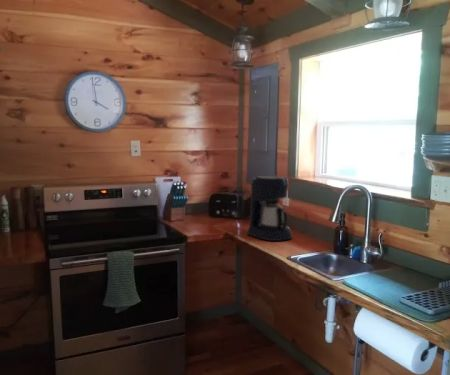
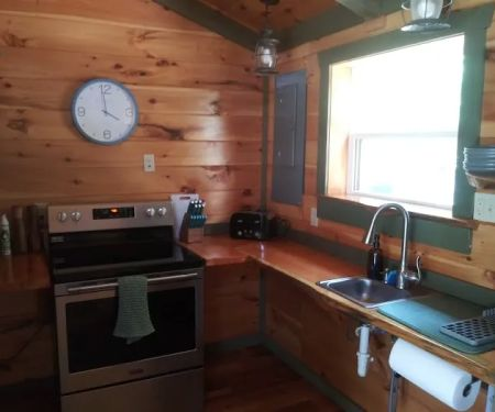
- coffee maker (271, 206)
